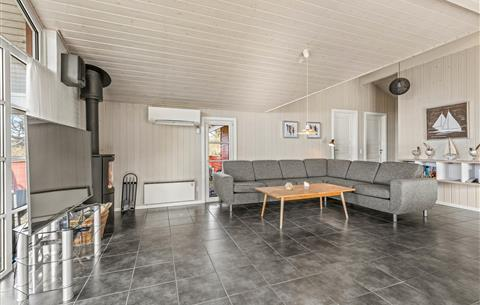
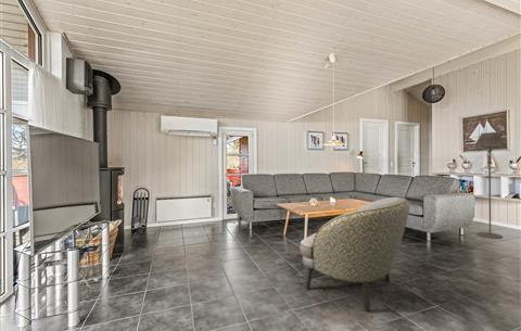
+ floor lamp (490, 184)
+ armchair (355, 241)
